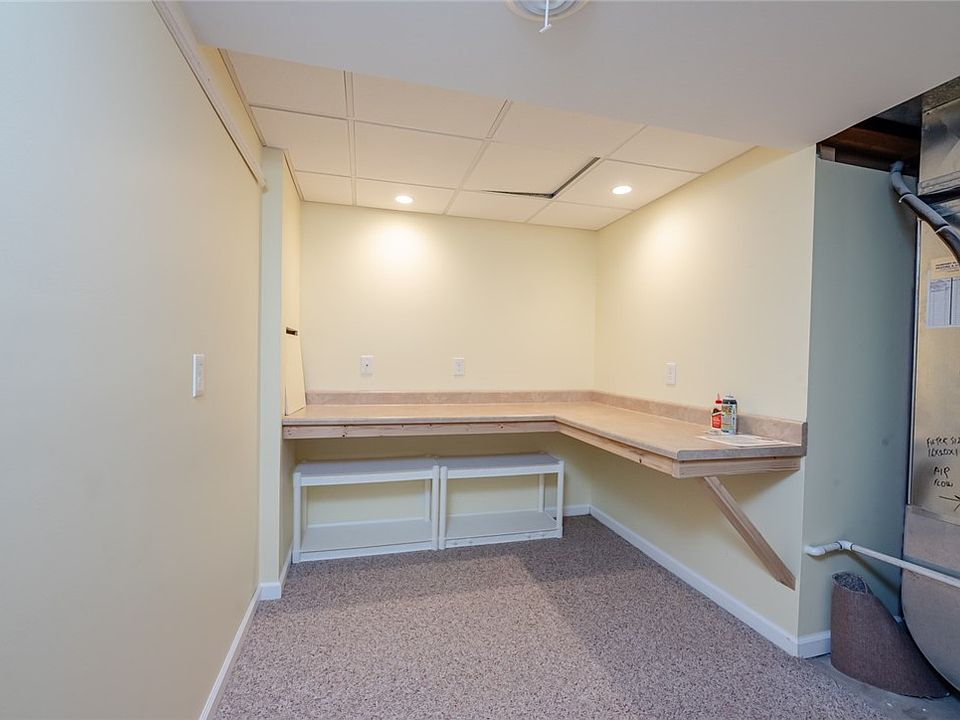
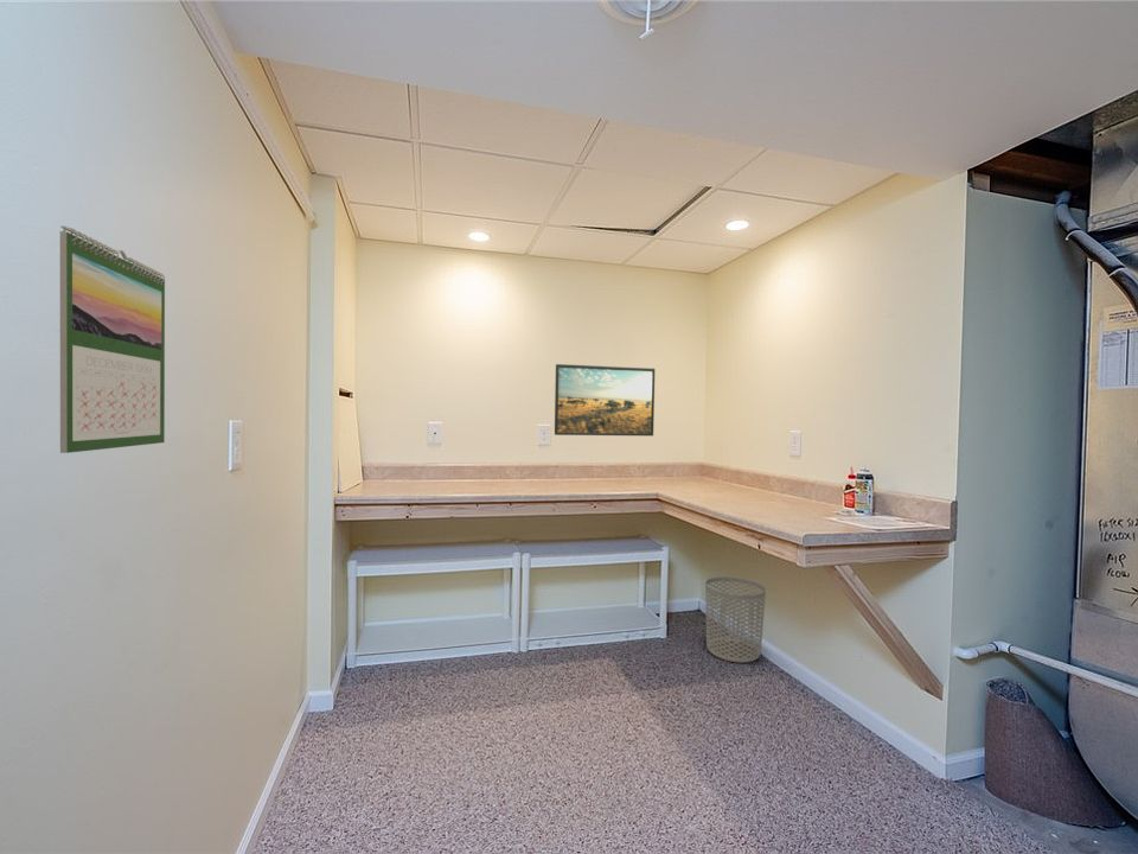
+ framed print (605, 401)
+ calendar (120, 349)
+ waste bin (734, 618)
